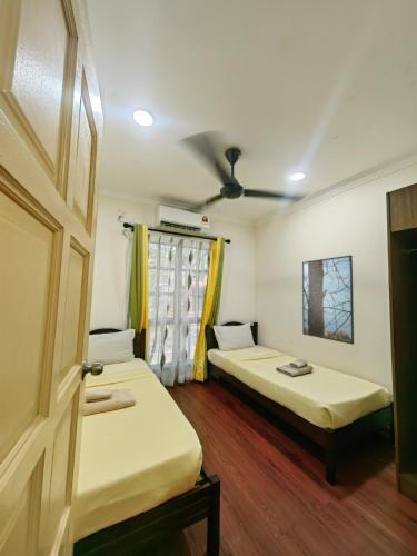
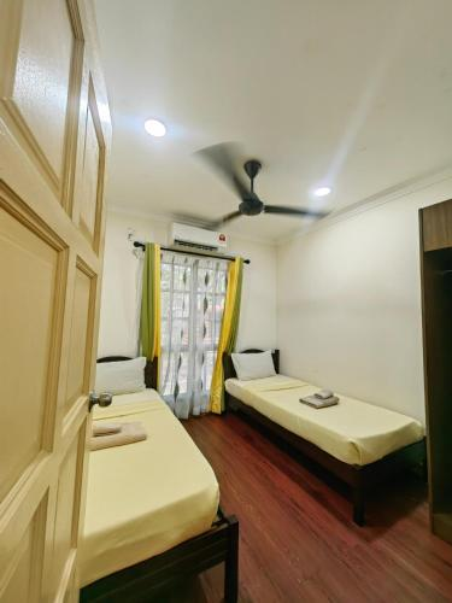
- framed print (325, 298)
